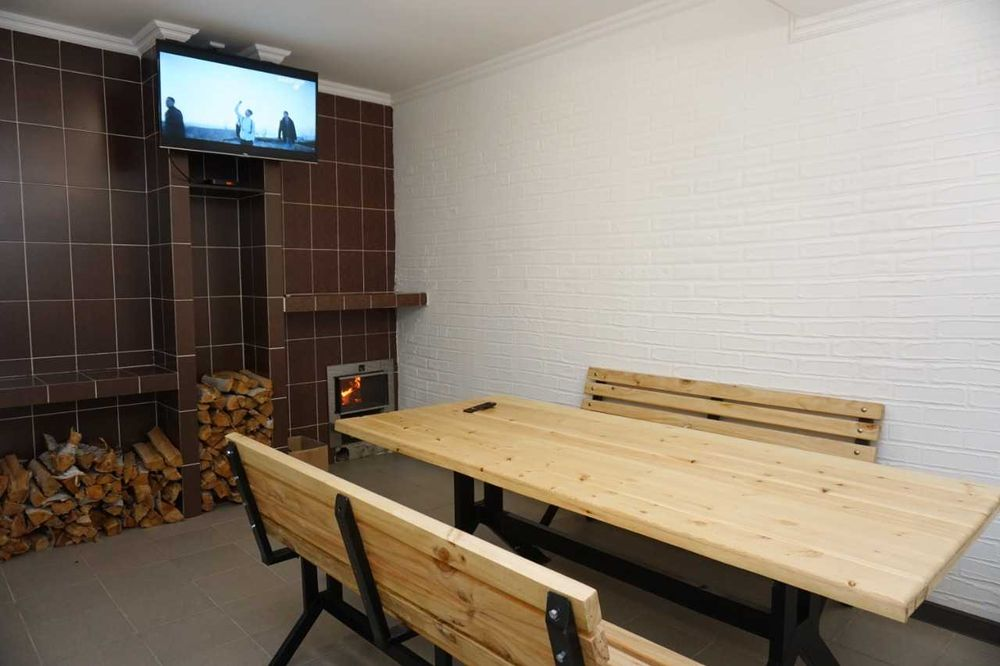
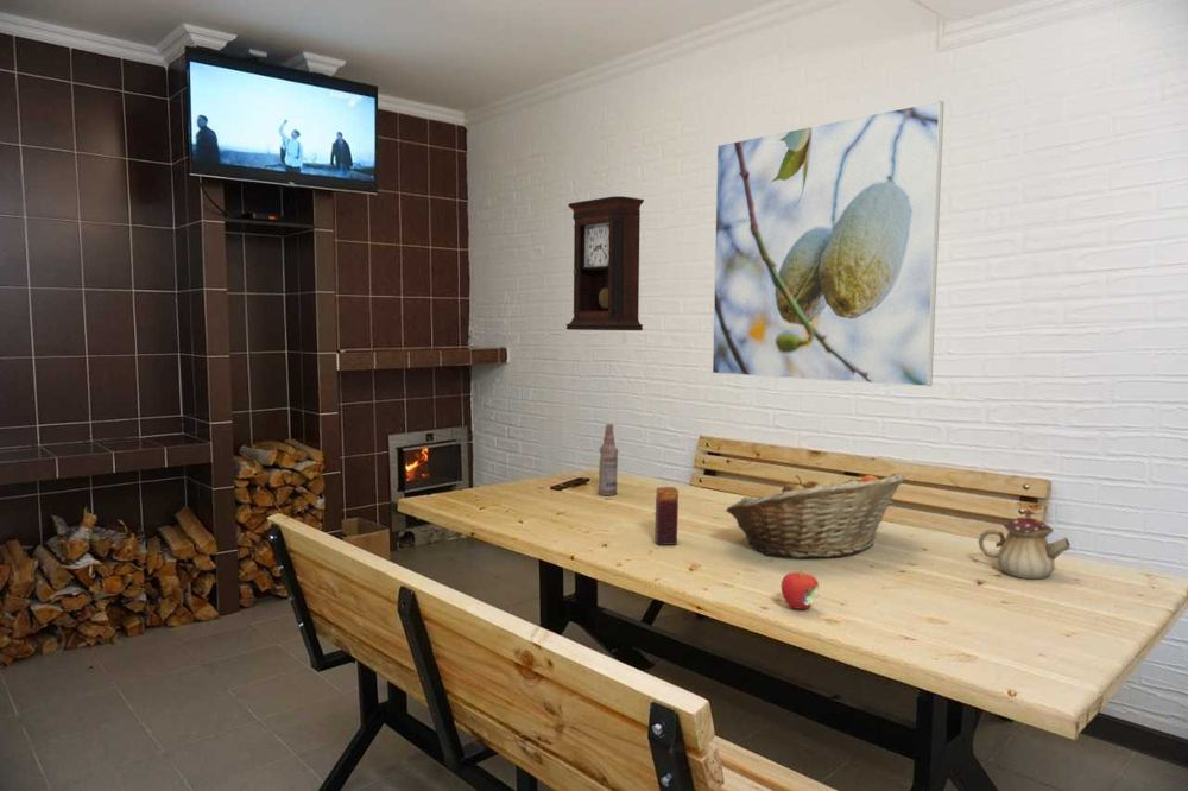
+ candle (665, 514)
+ pendulum clock (601, 266)
+ apple (798, 589)
+ bottle (607, 458)
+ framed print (814, 253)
+ fruit basket (816, 507)
+ teapot (1022, 540)
